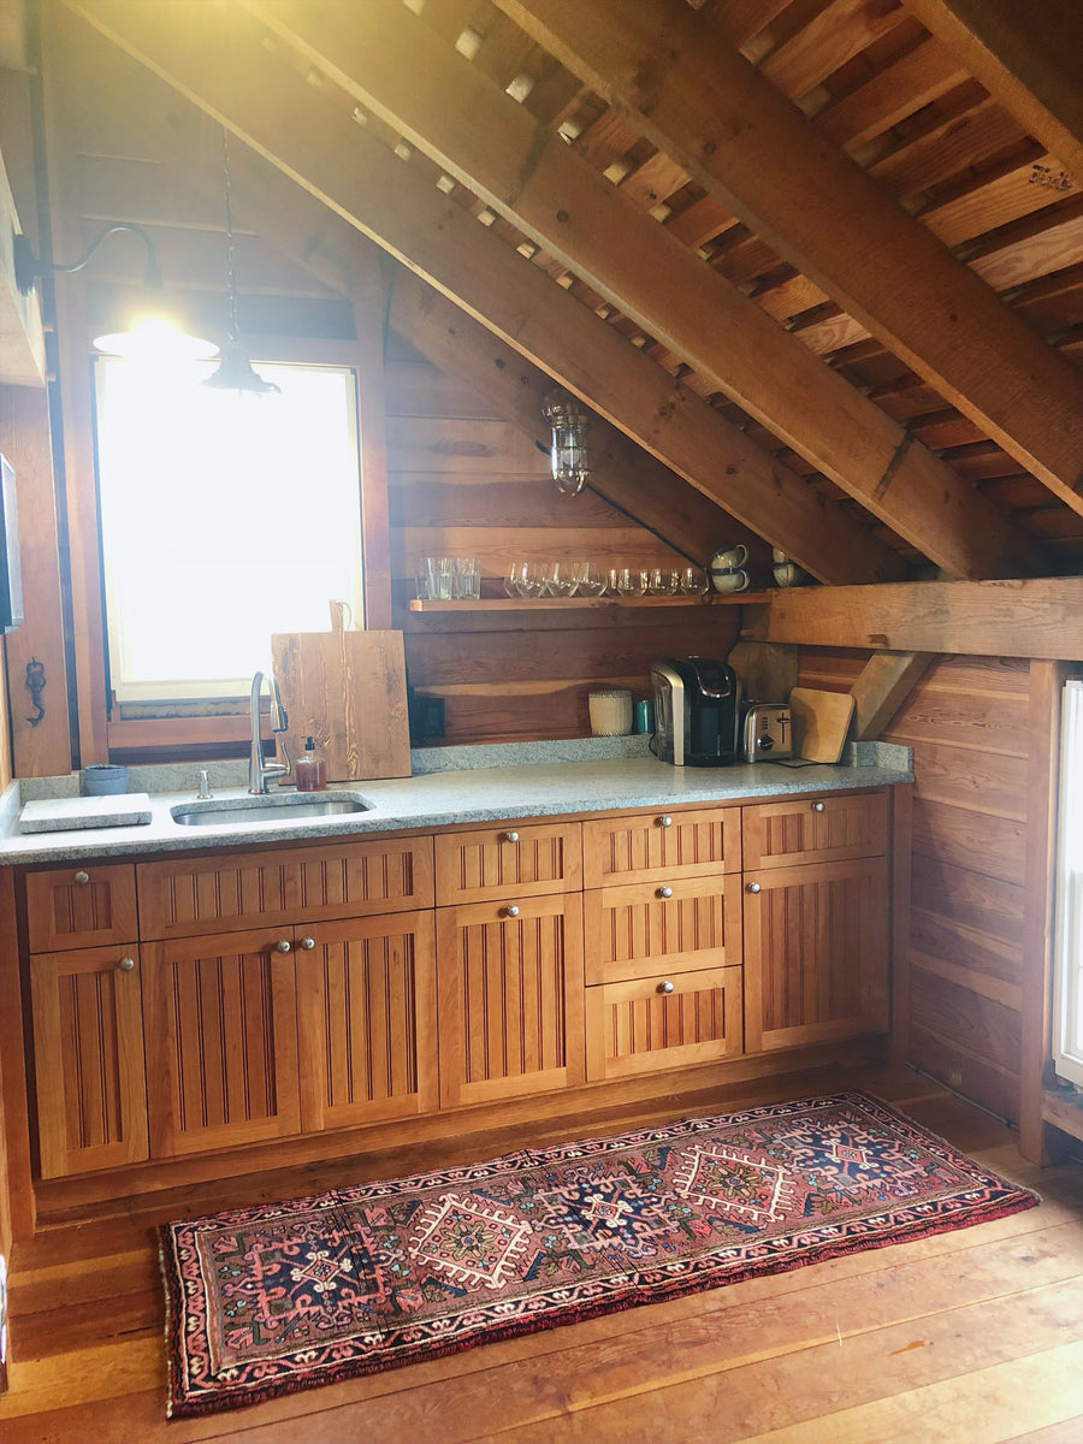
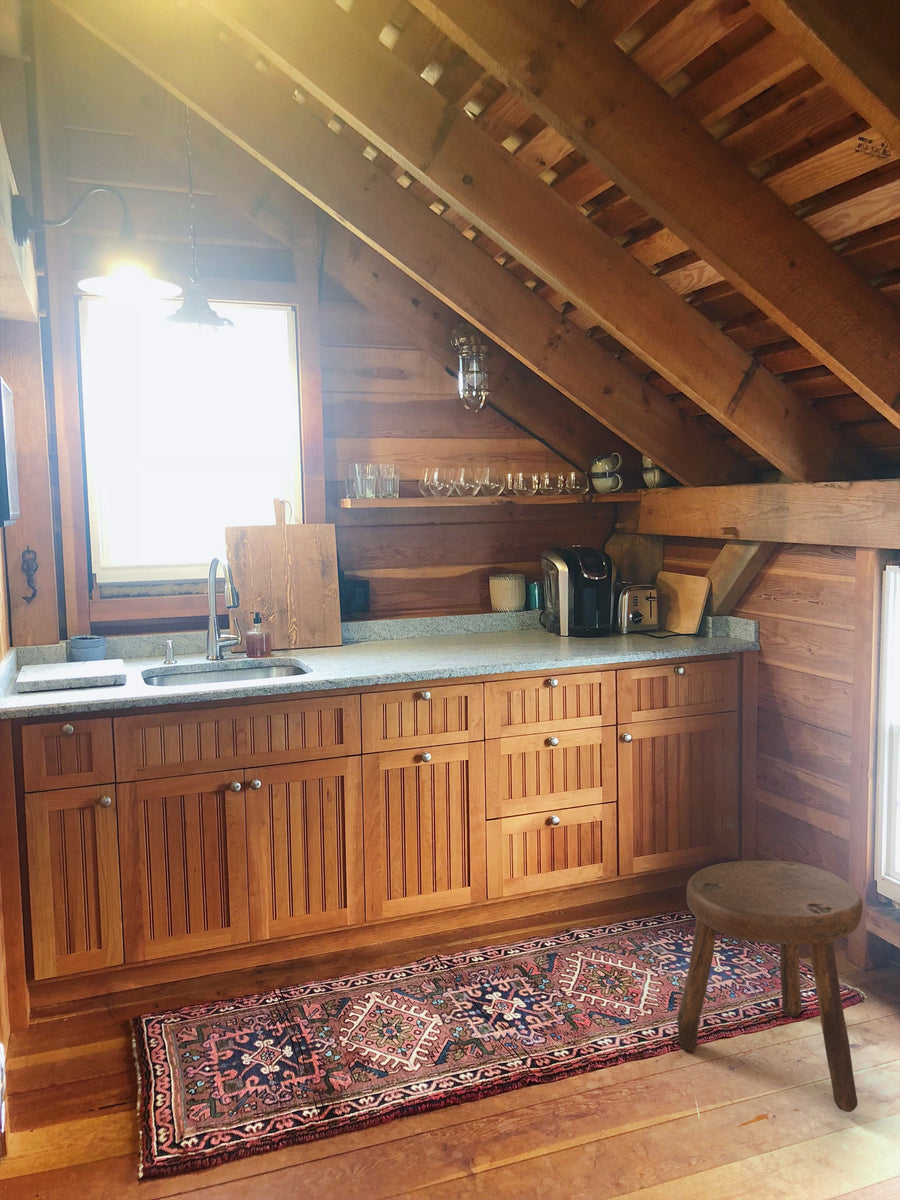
+ stool (781, 976)
